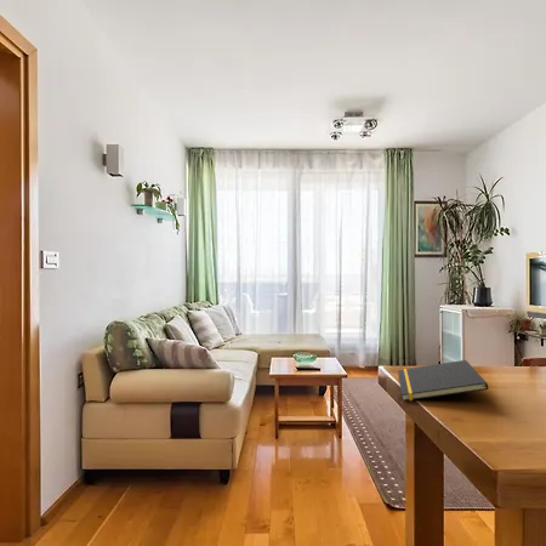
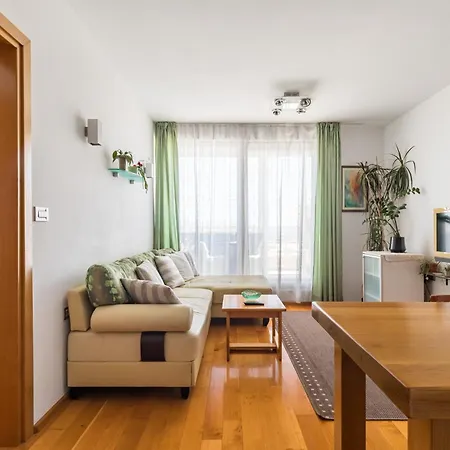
- notepad (437, 379)
